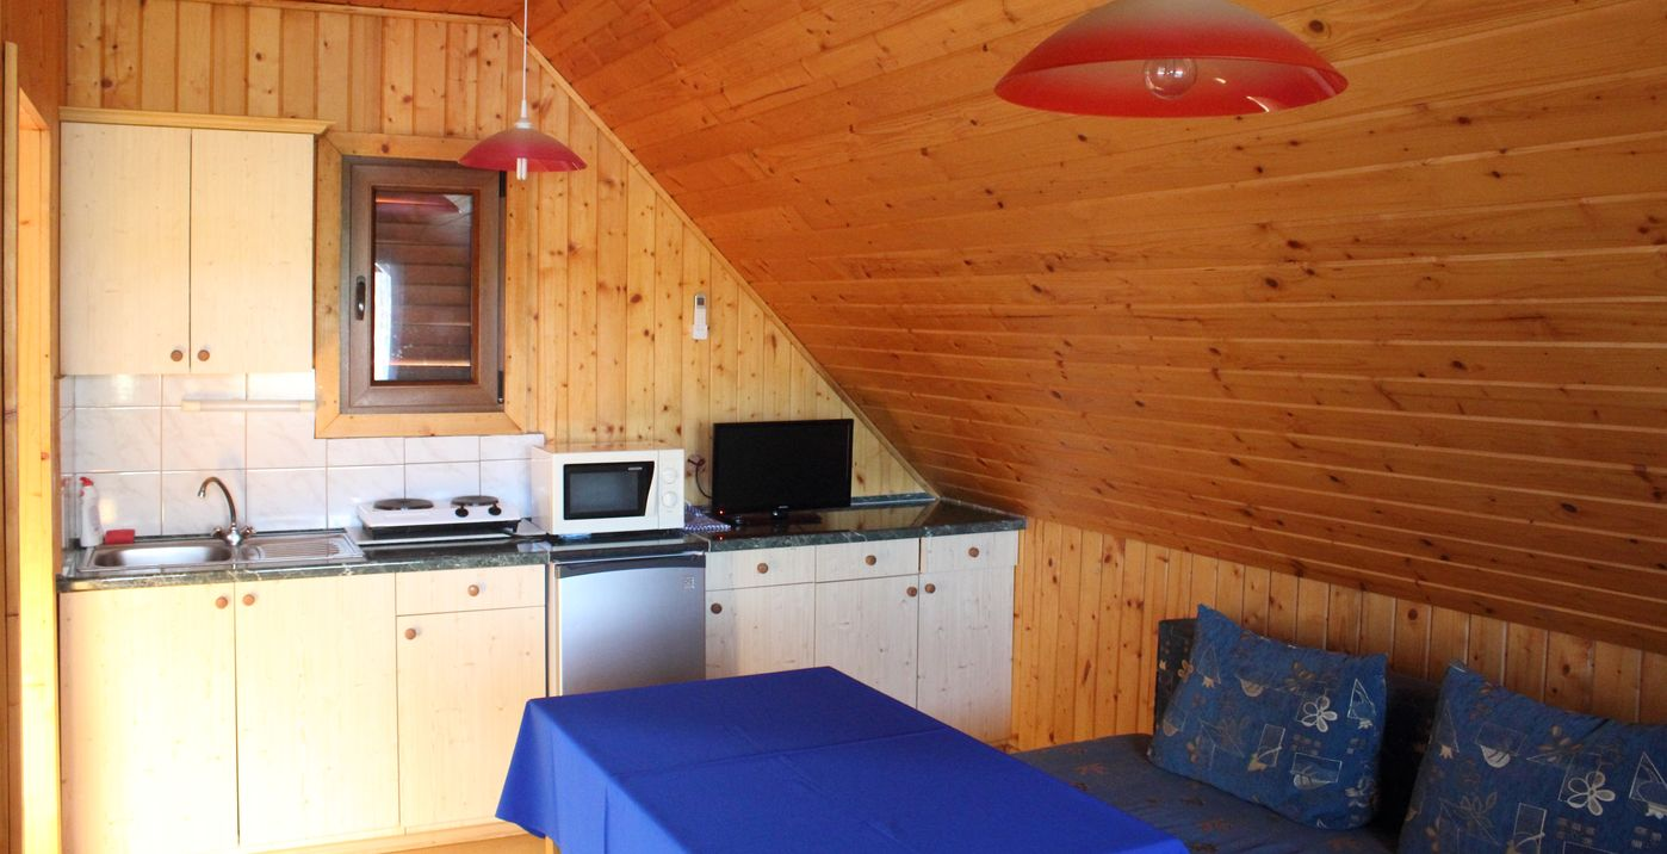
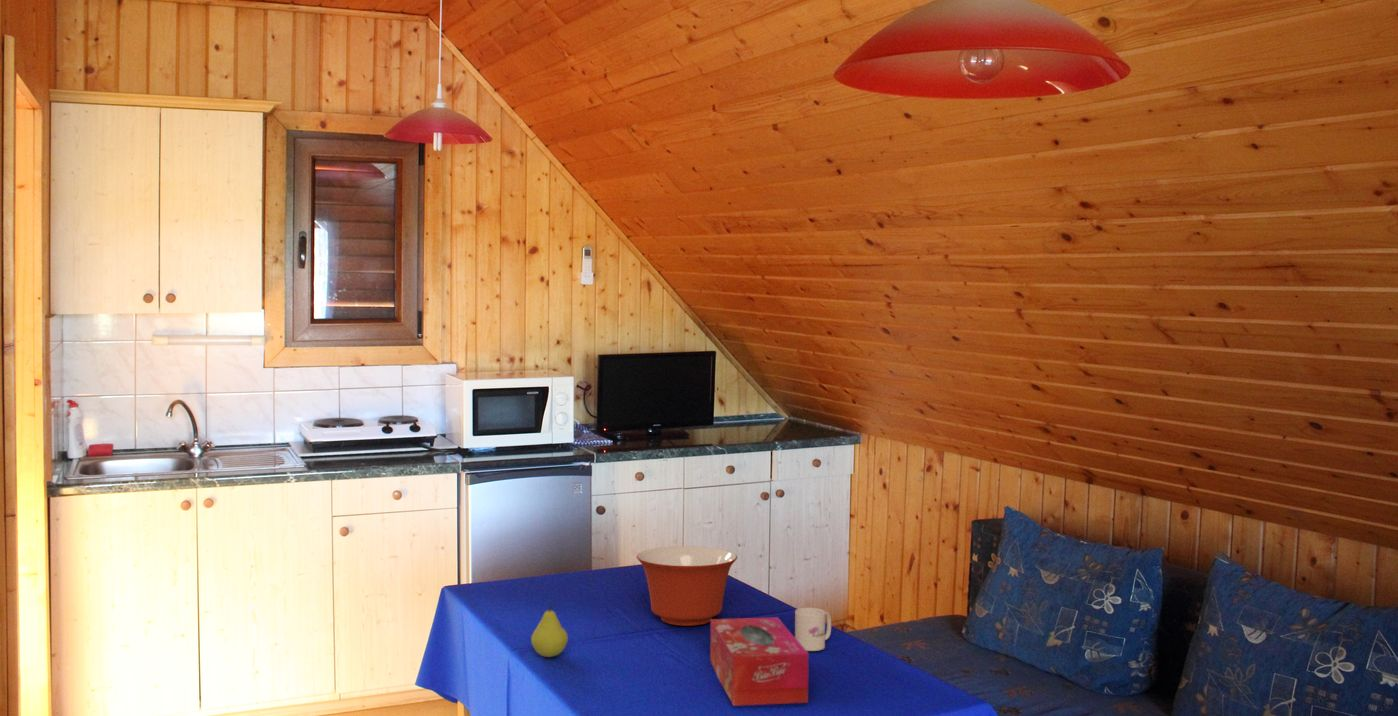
+ mixing bowl (686, 587)
+ tissue box (756, 658)
+ mug (814, 628)
+ fruit (549, 629)
